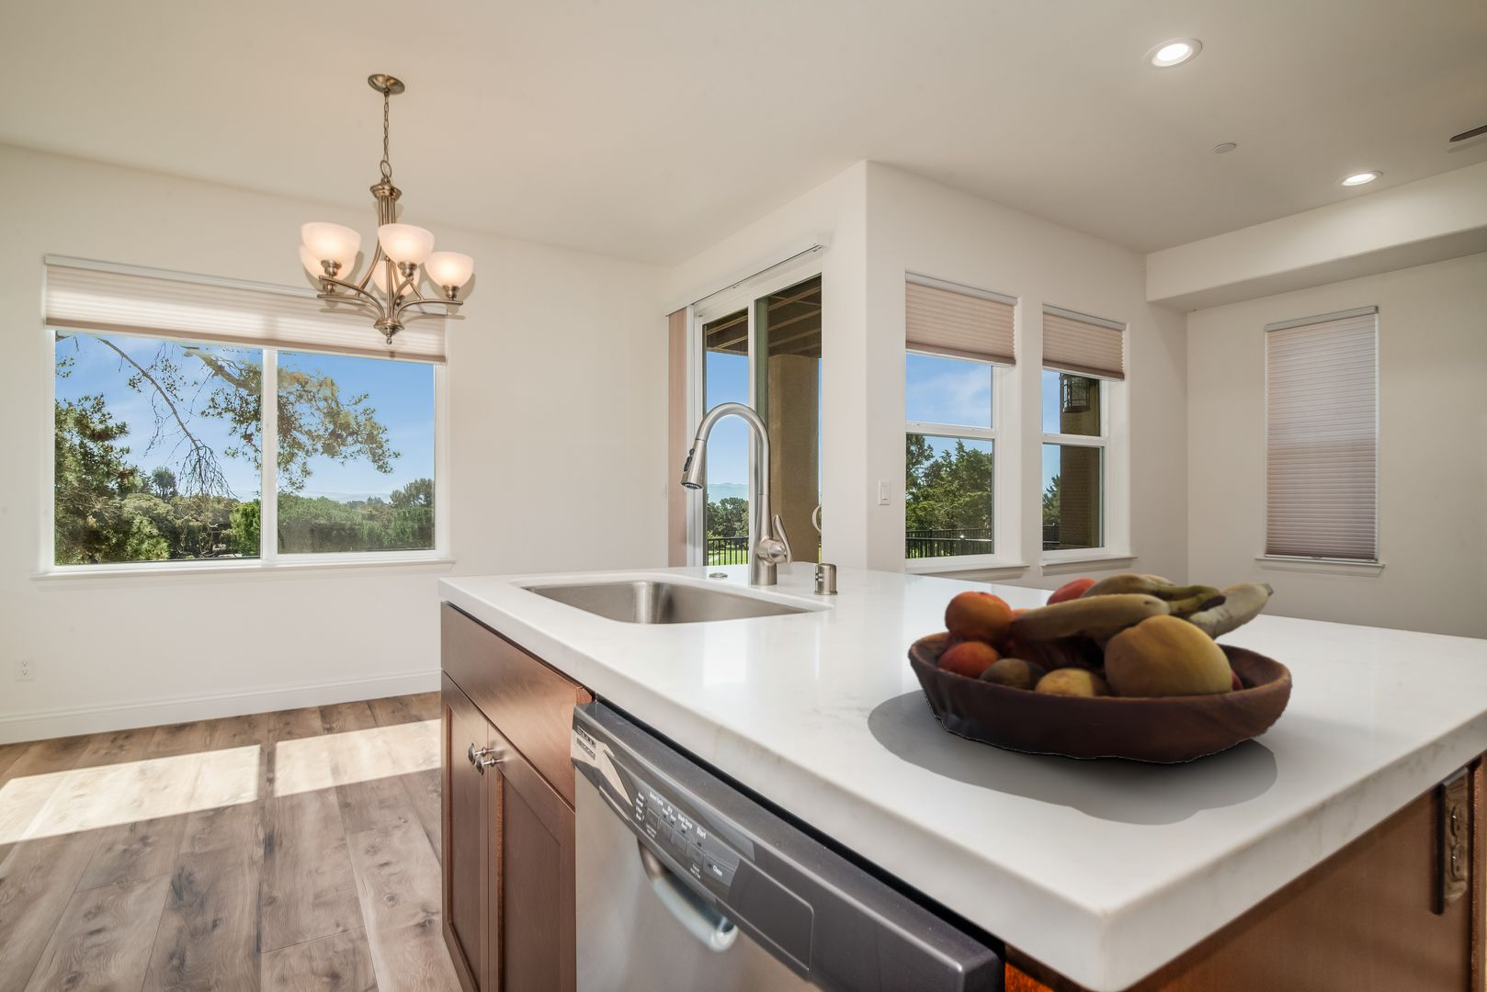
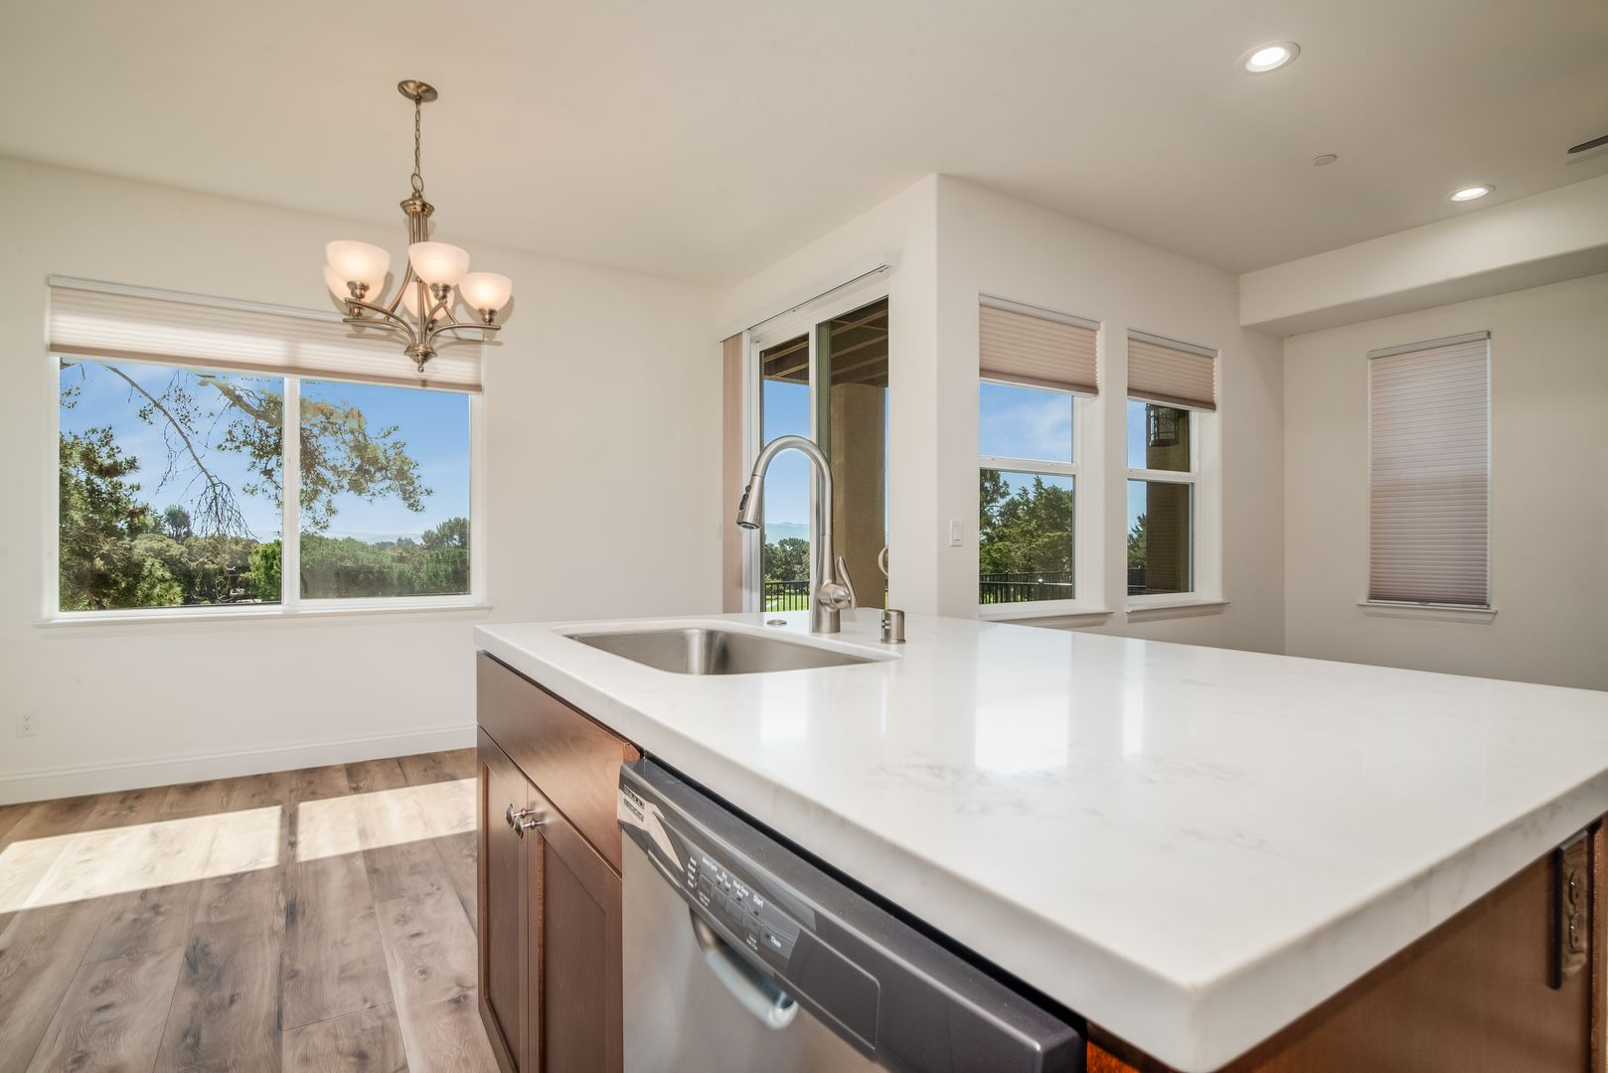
- fruit bowl (1083, 639)
